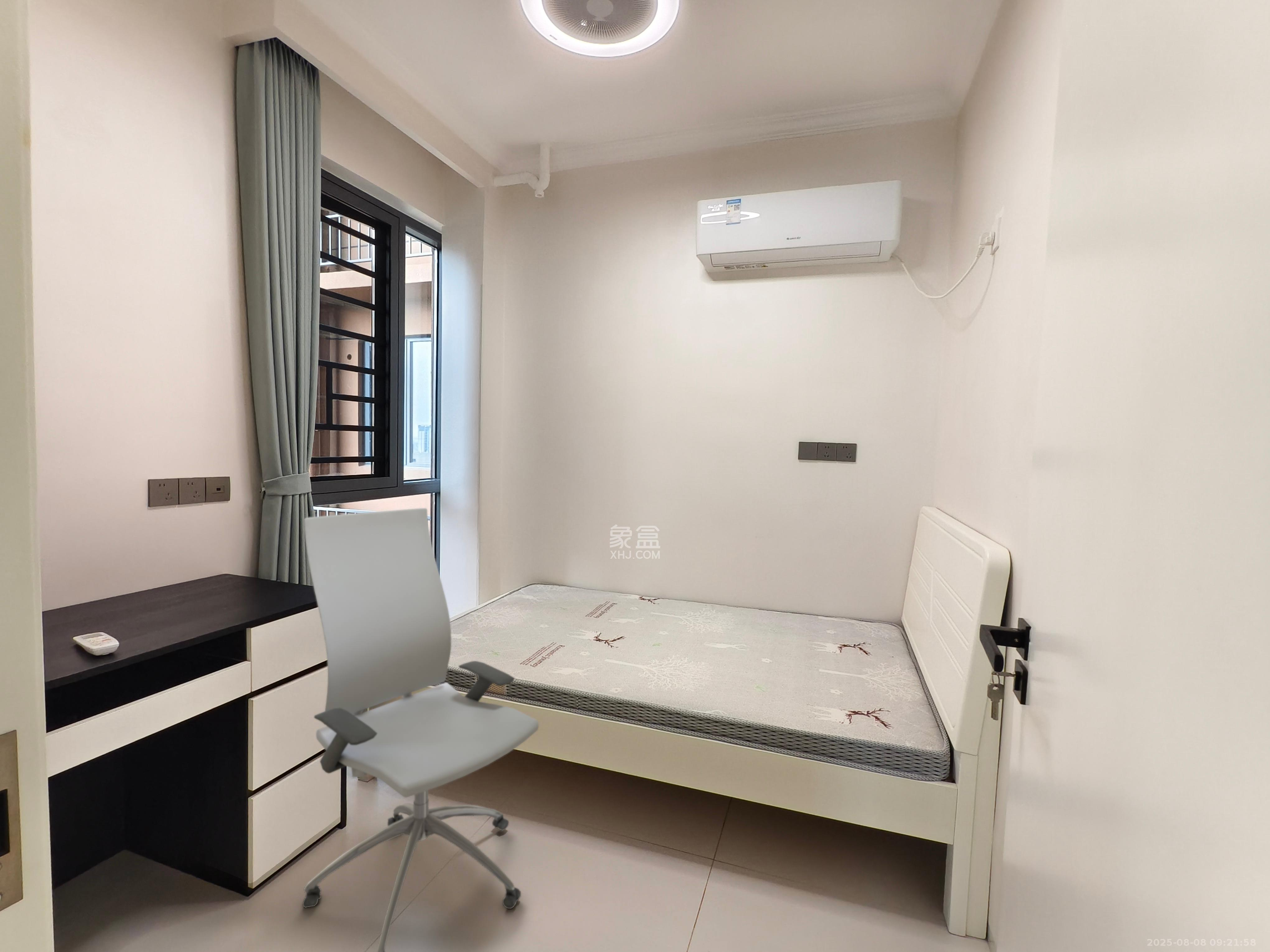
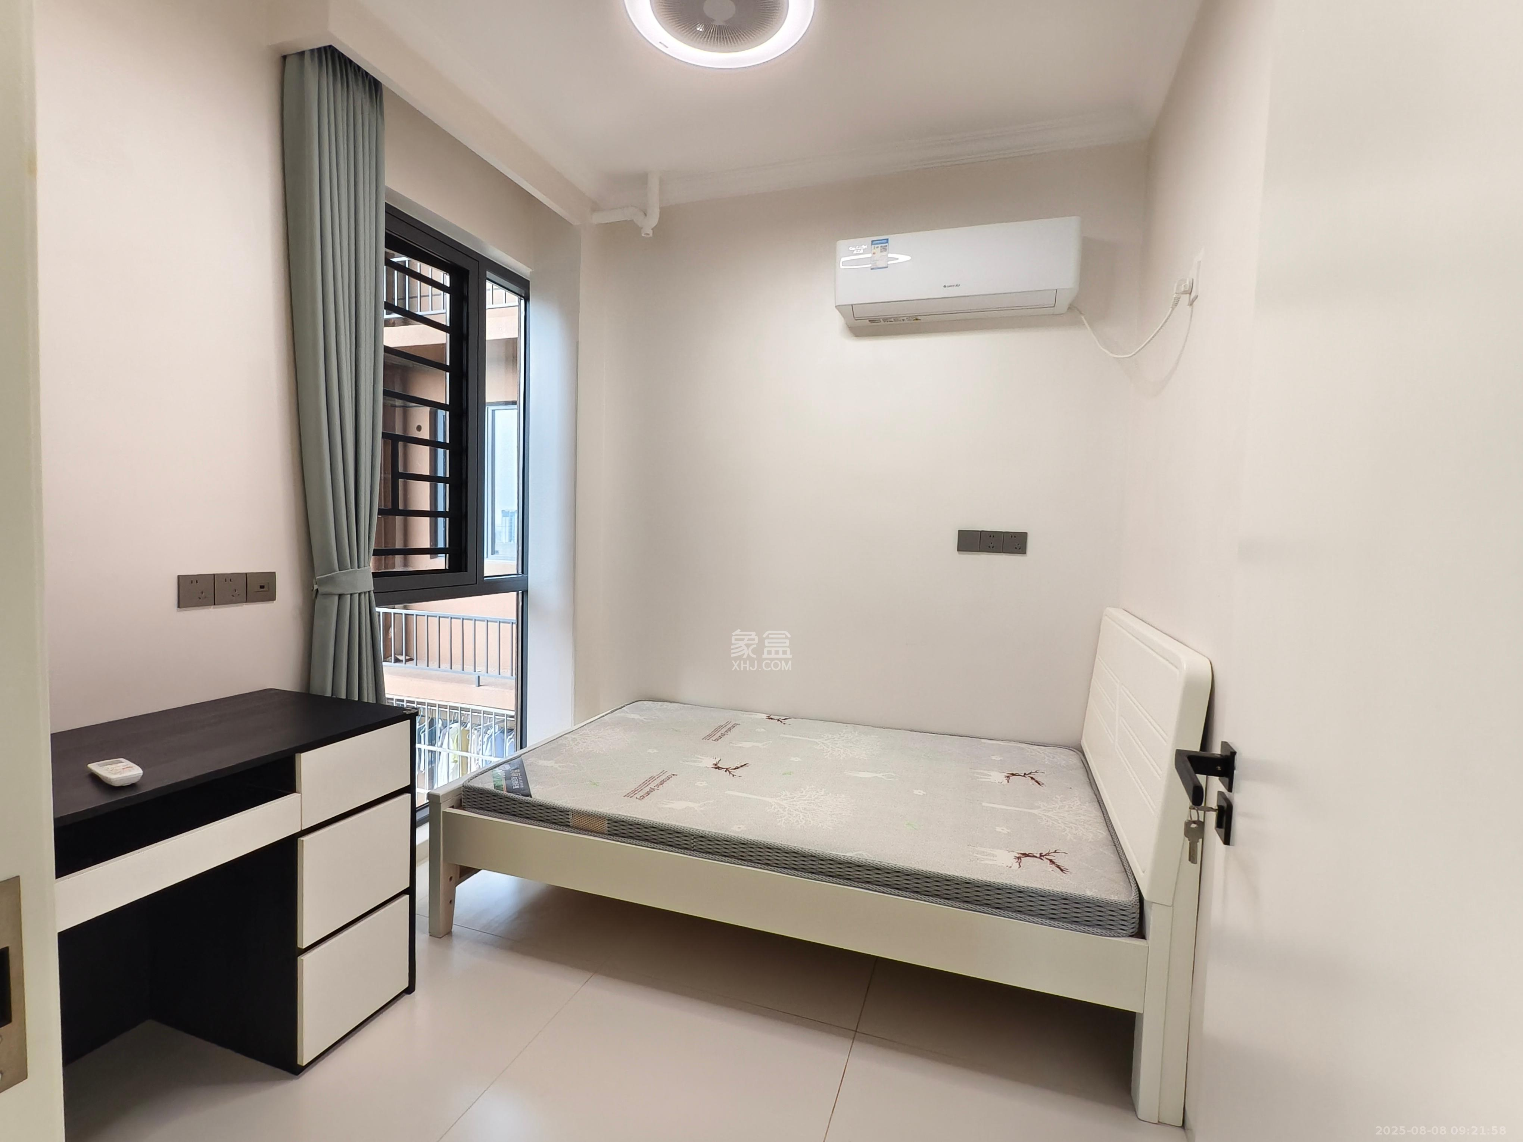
- office chair (421, 704)
